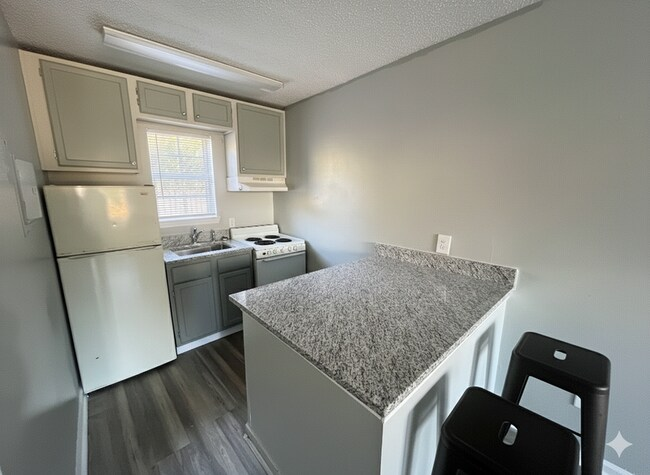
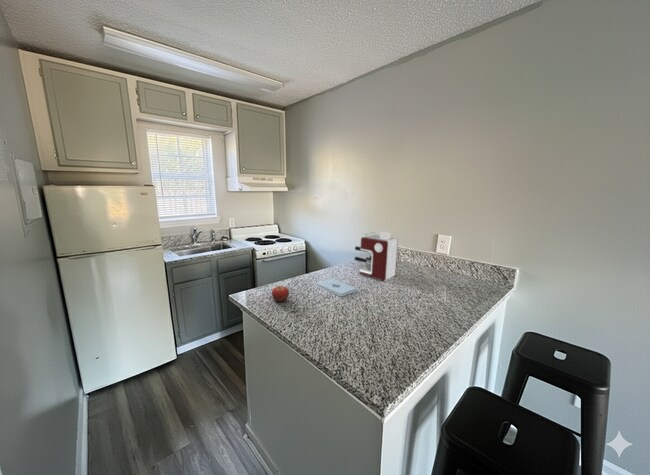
+ notepad (335, 286)
+ fruit (280, 292)
+ coffee maker (372, 252)
